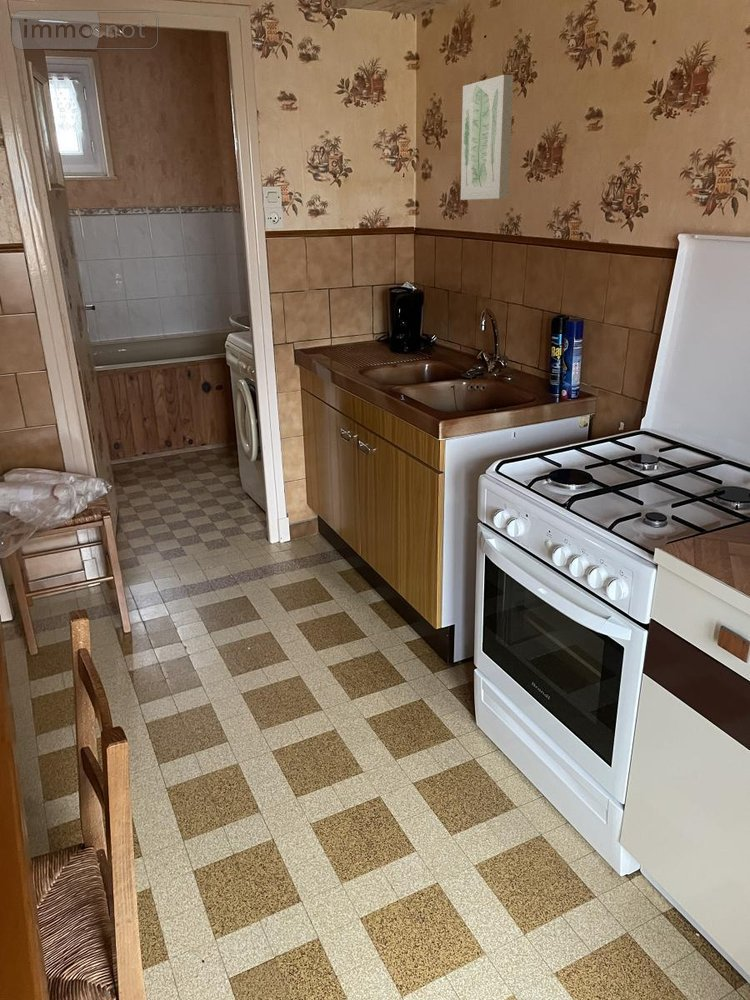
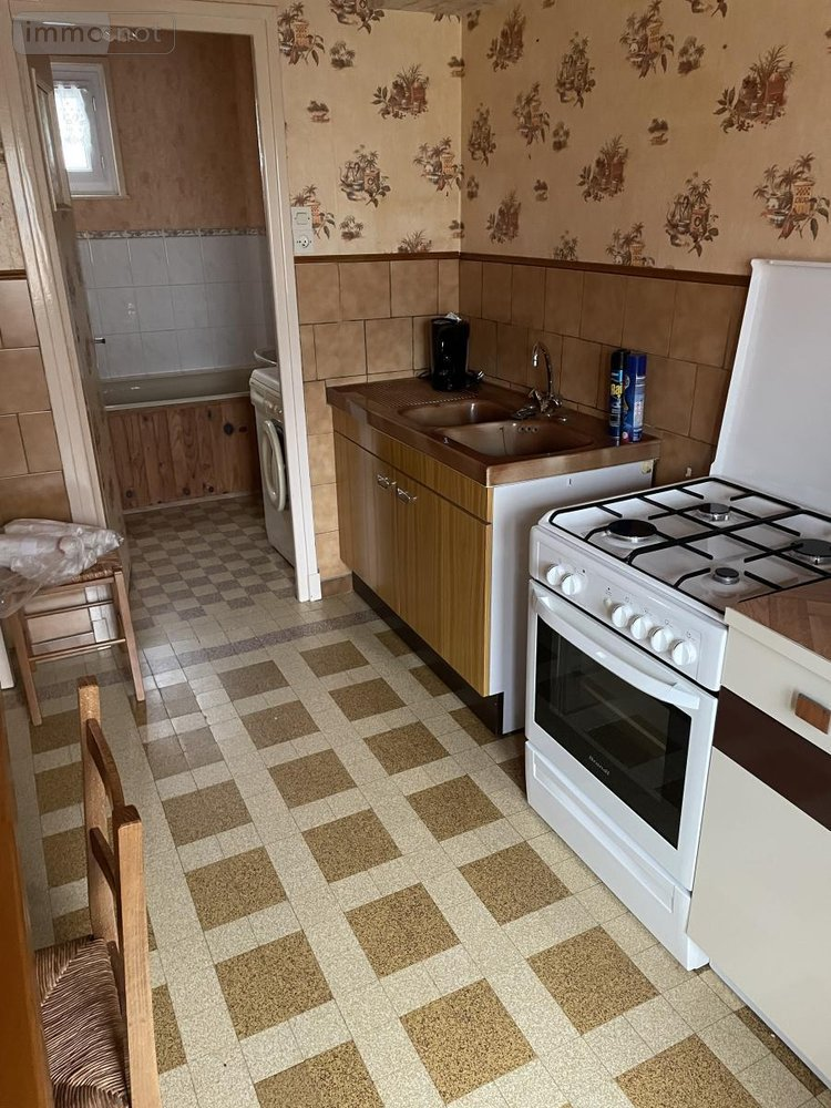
- wall art (485, 141)
